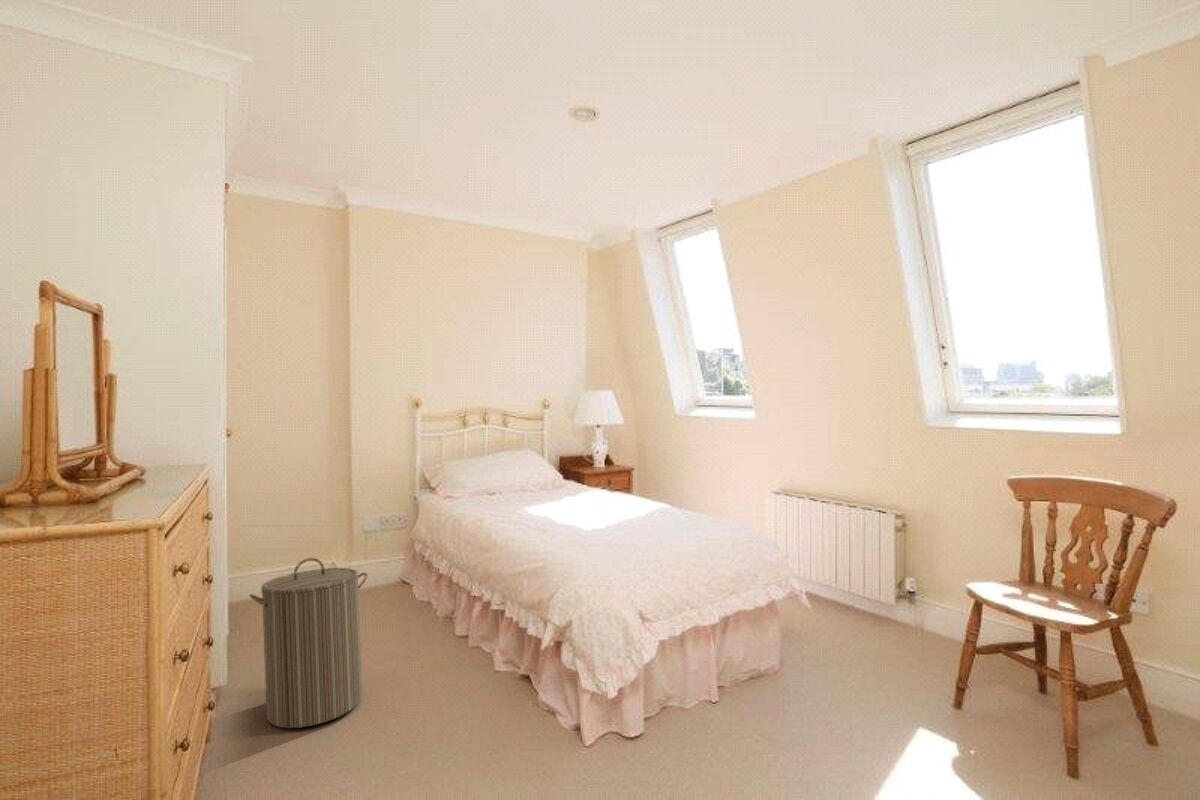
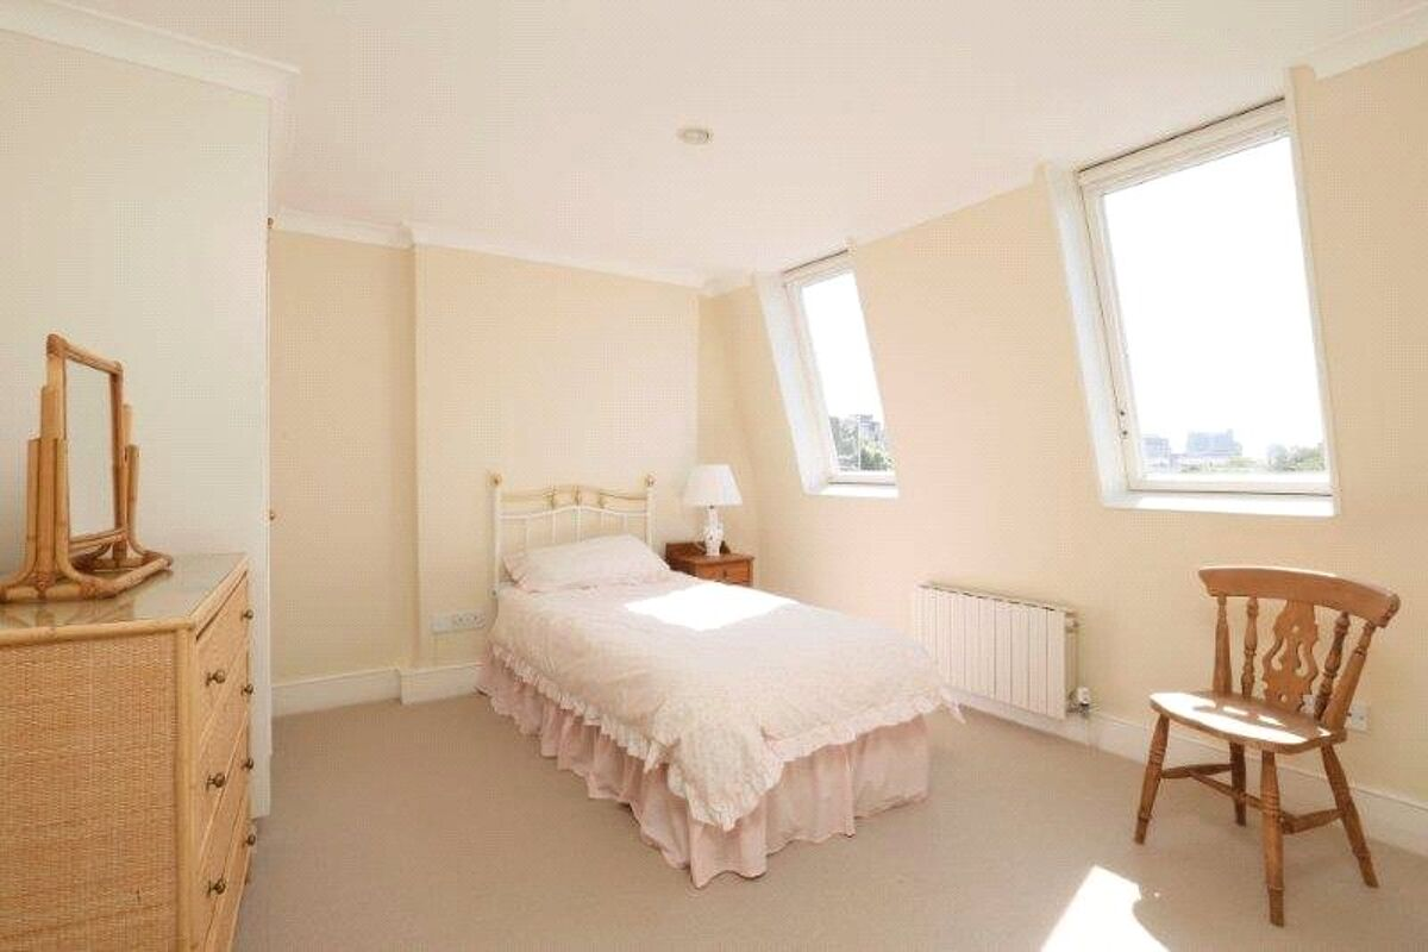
- laundry hamper (313, 632)
